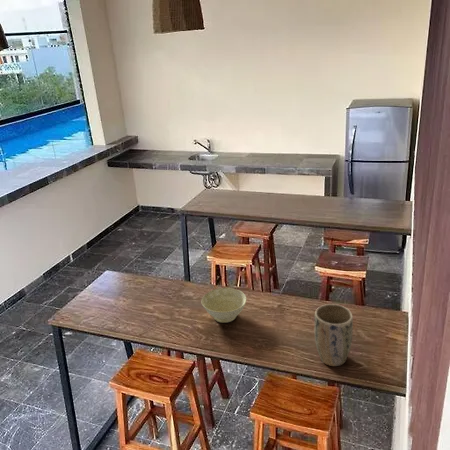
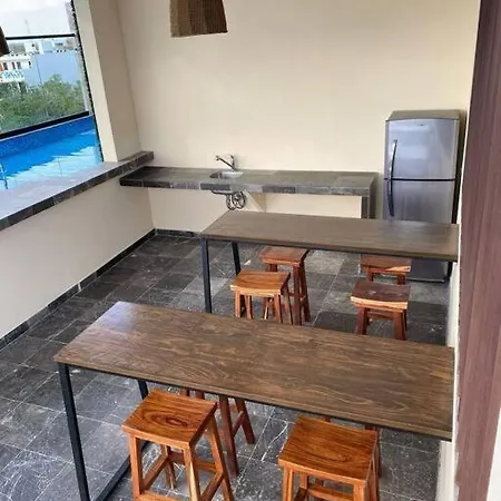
- bowl (224, 307)
- plant pot (333, 336)
